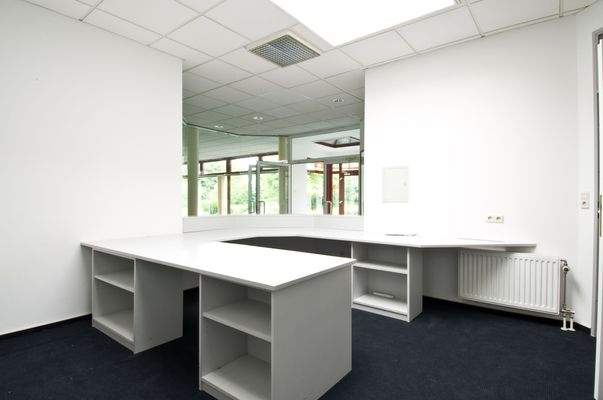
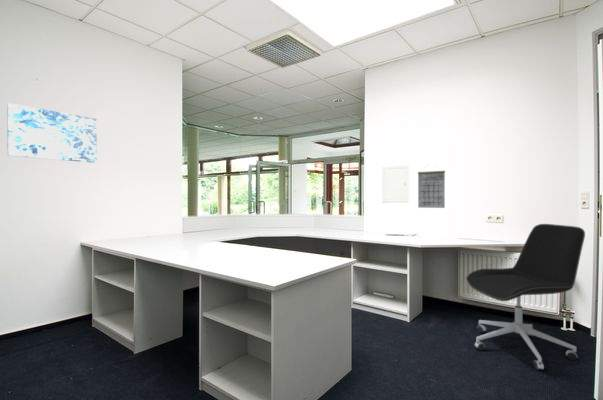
+ calendar (431, 185)
+ office chair (519, 286)
+ wall art (55, 135)
